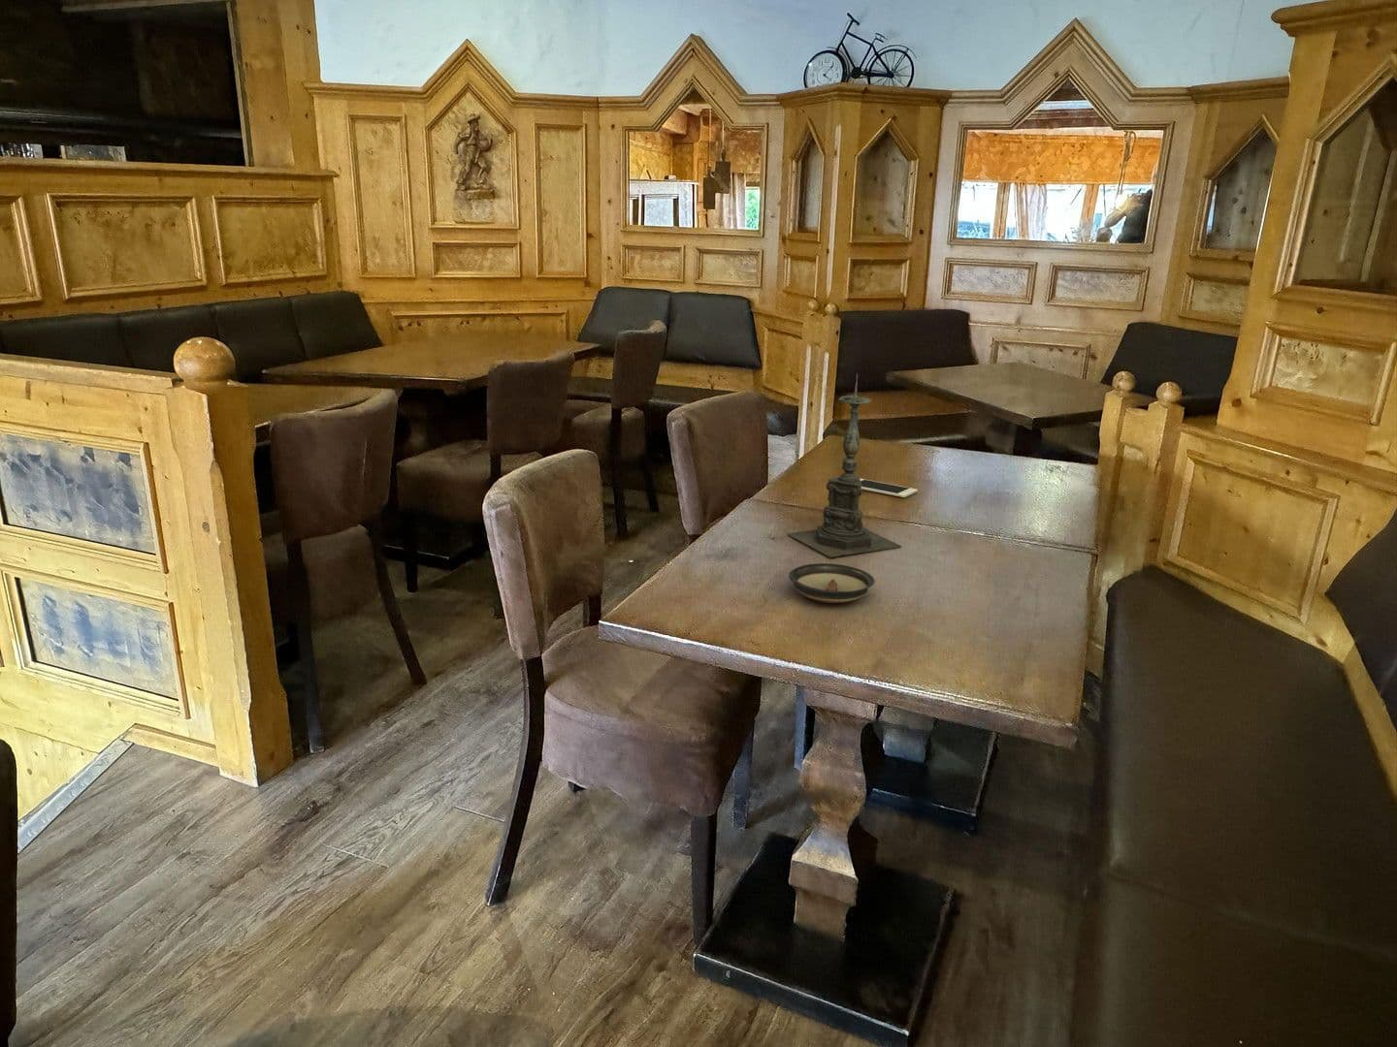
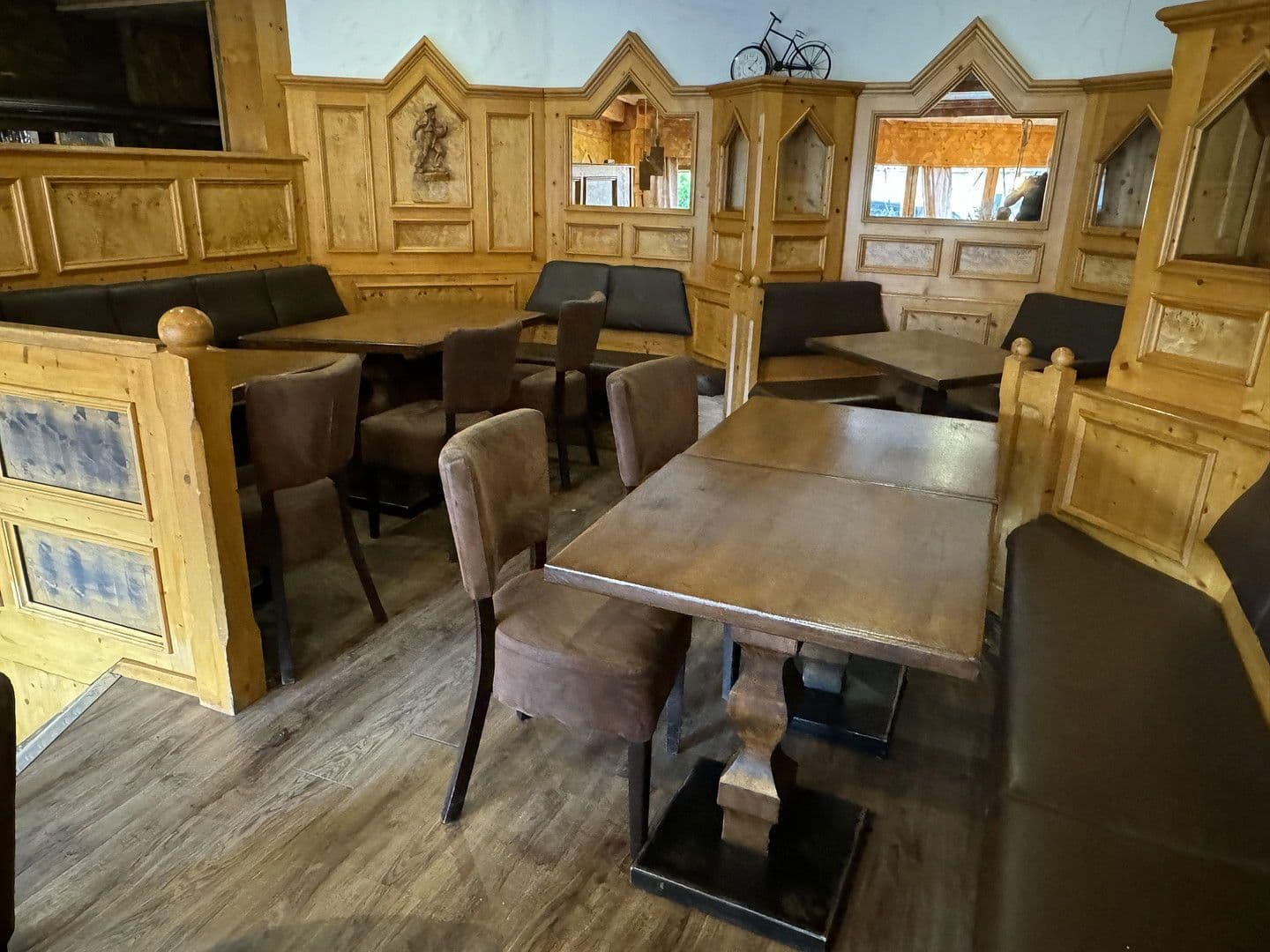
- saucer (831, 585)
- cell phone (881, 487)
- candle holder (849, 459)
